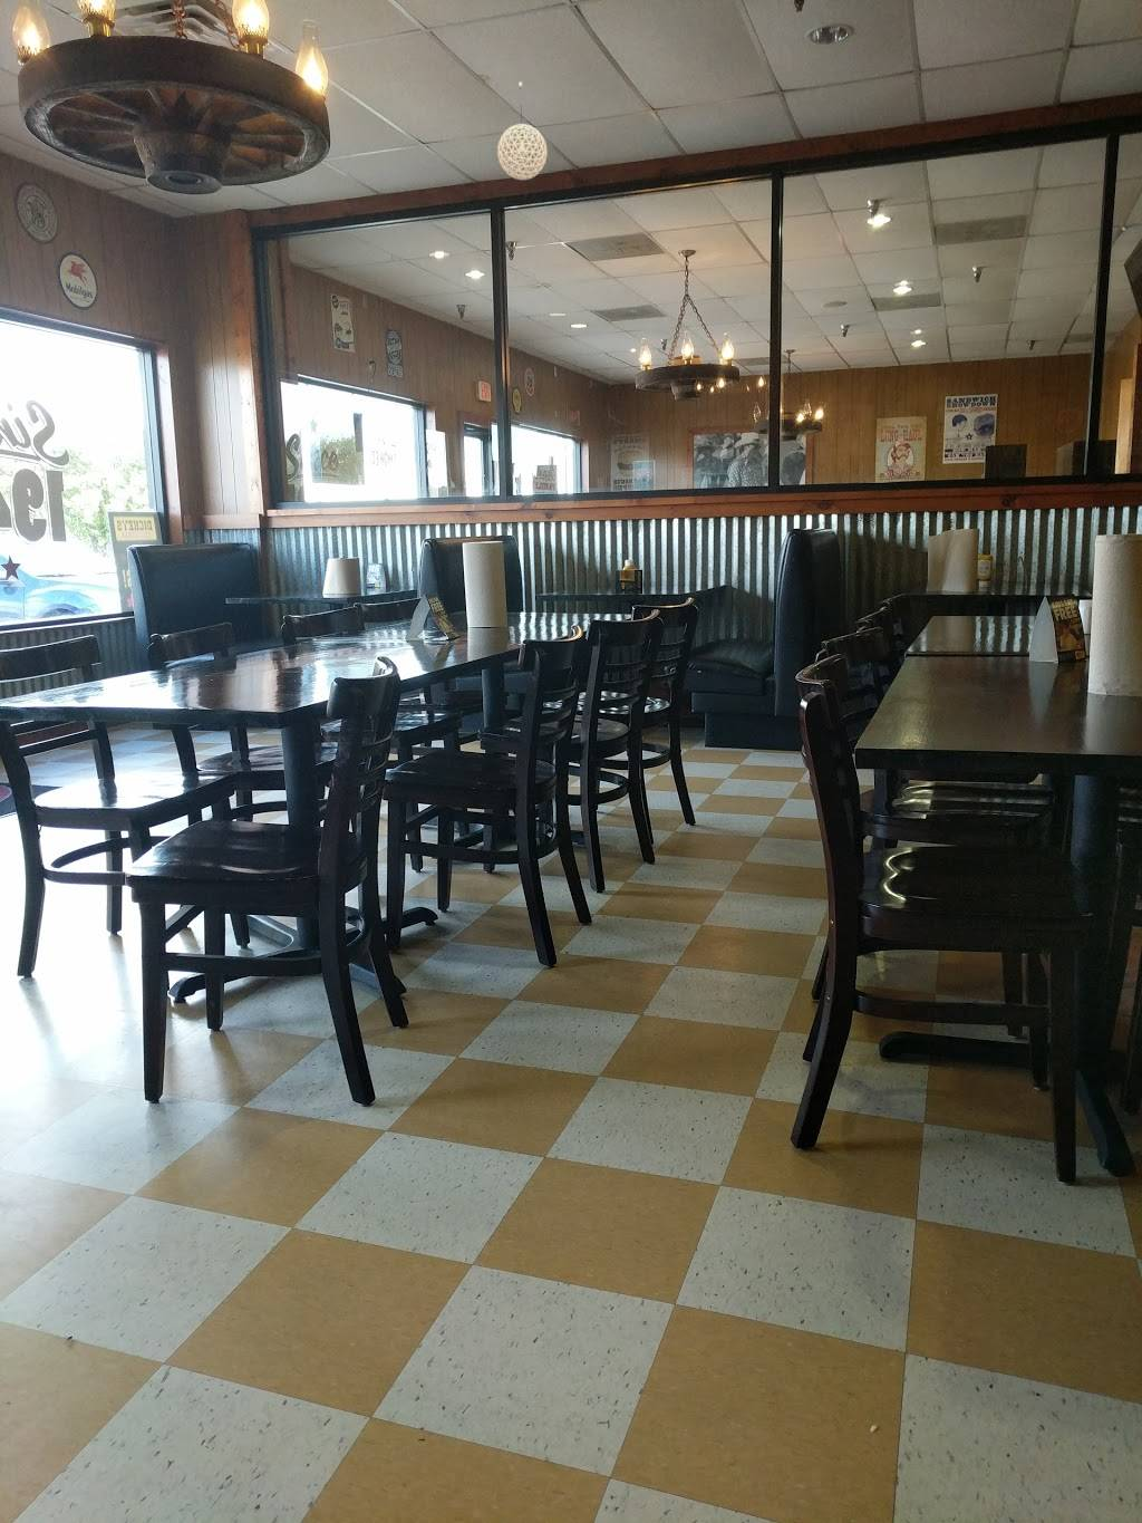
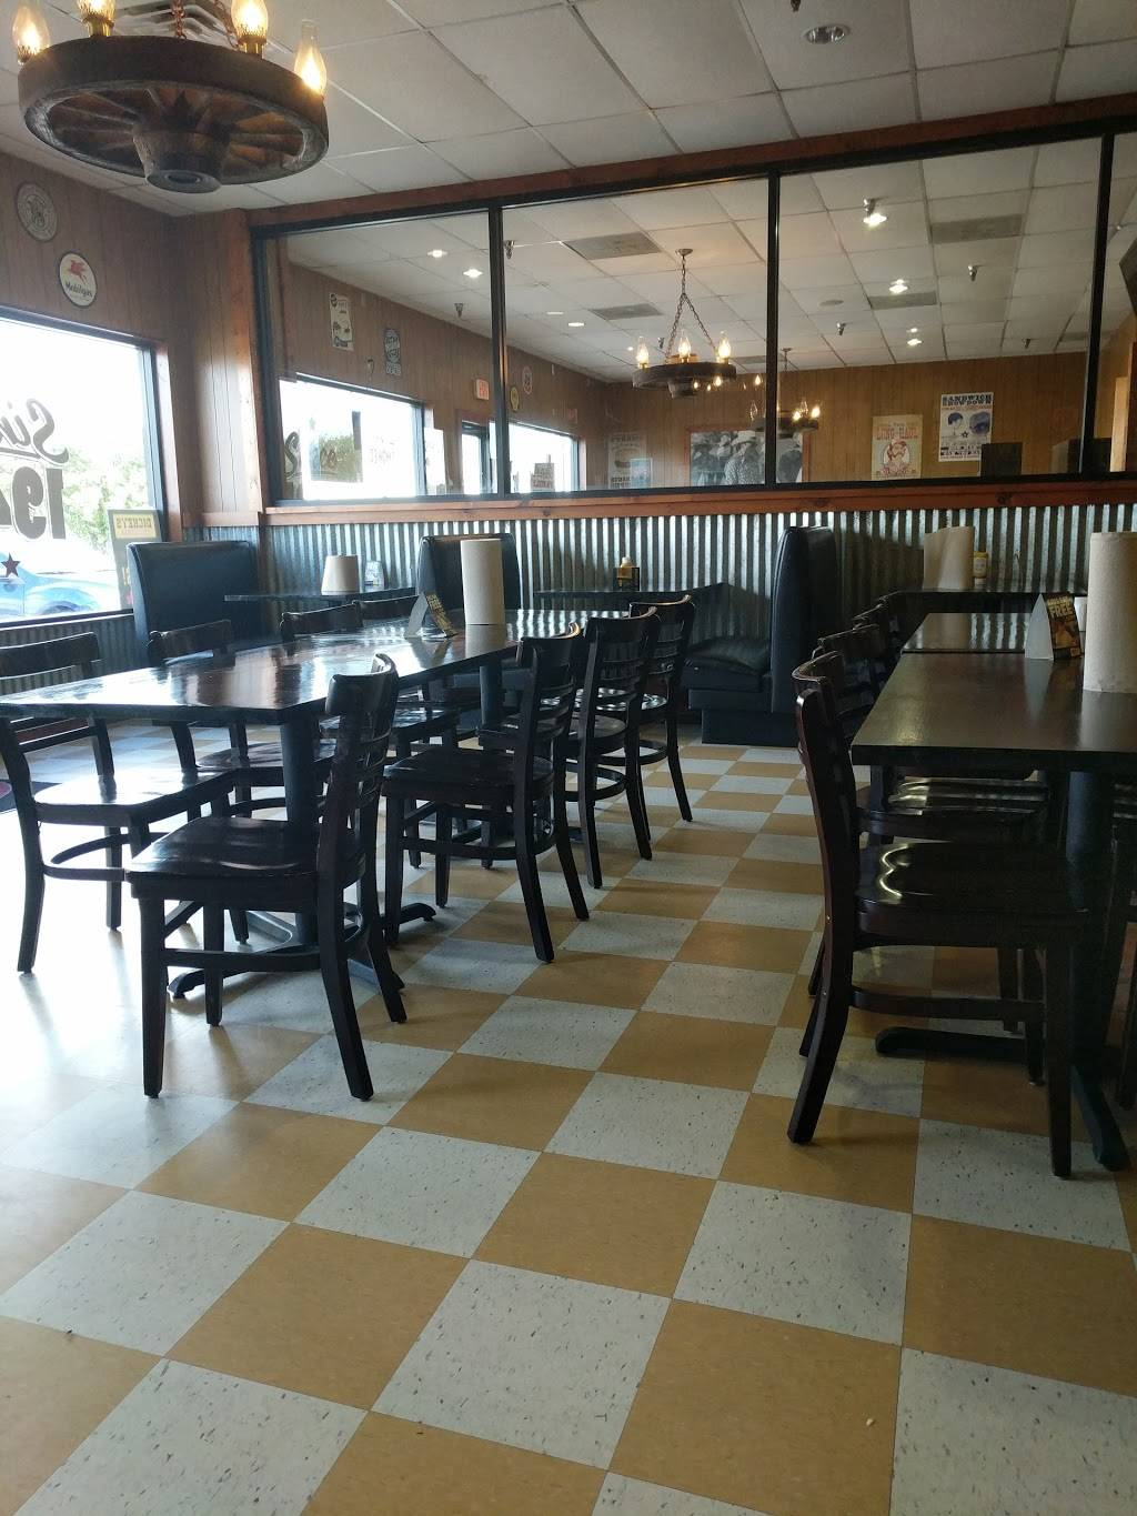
- pendant light (521, 131)
